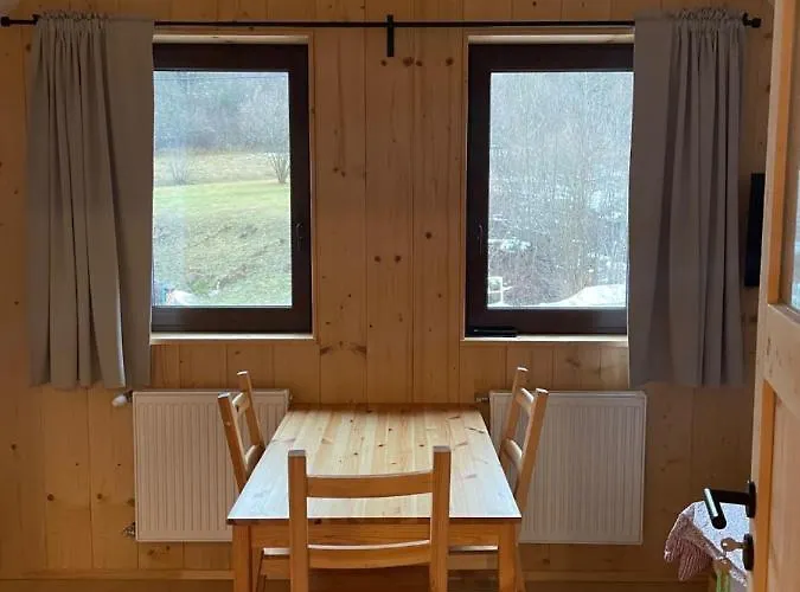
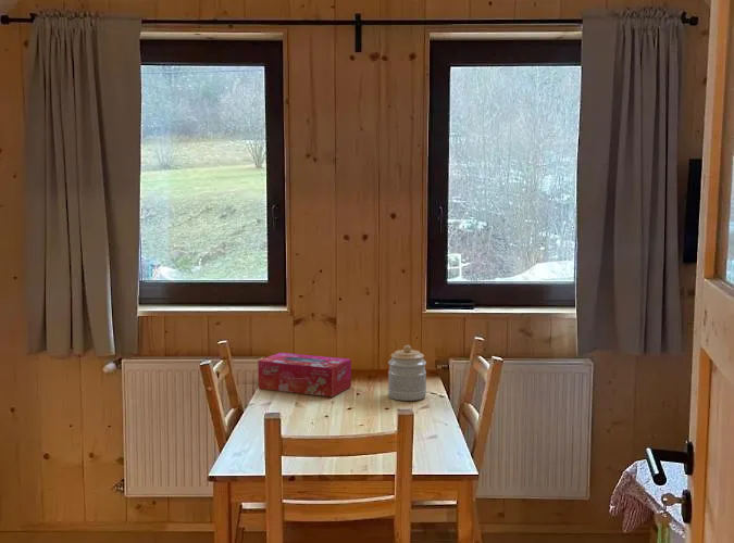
+ jar (407, 370)
+ tissue box (304, 374)
